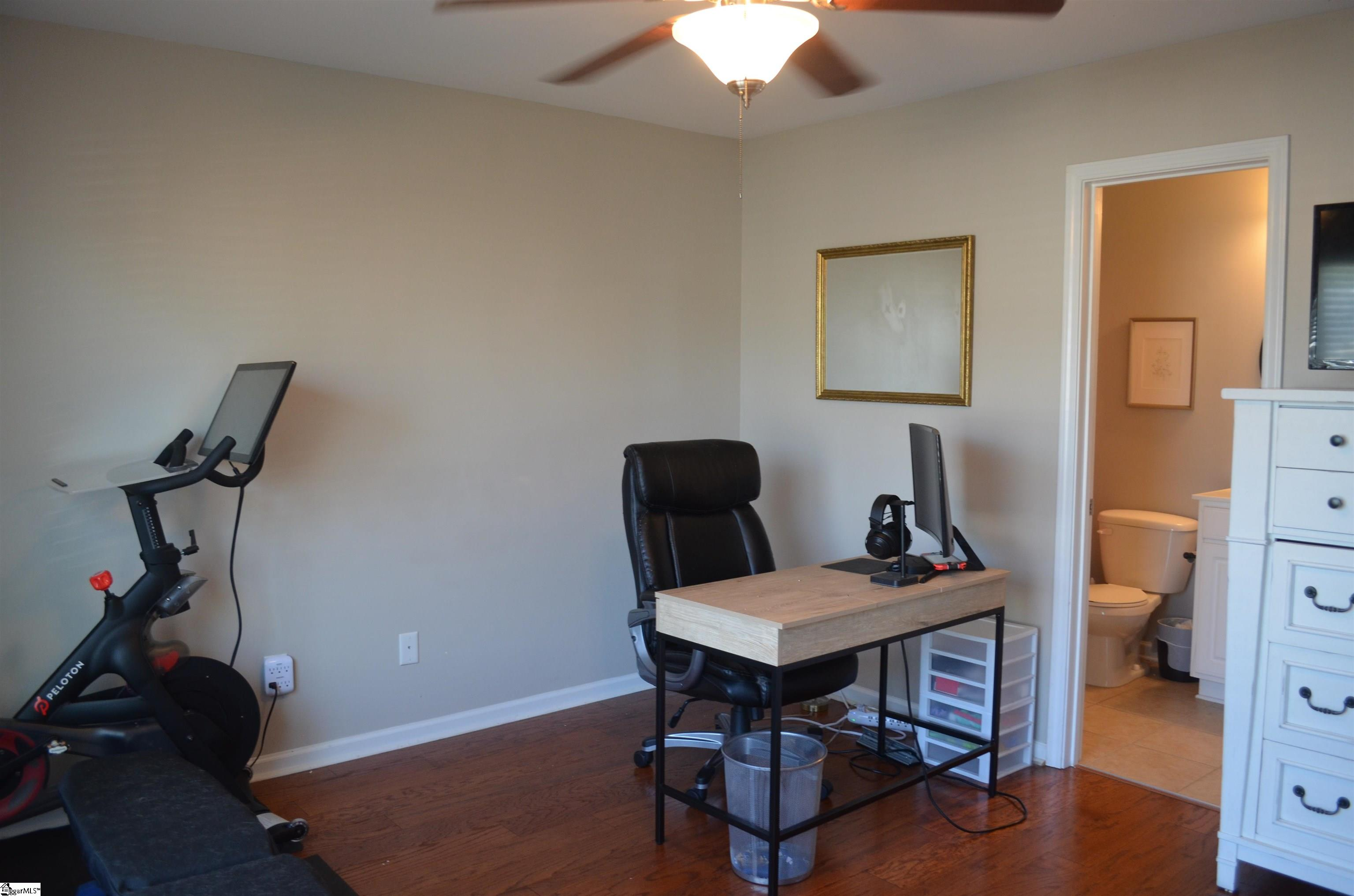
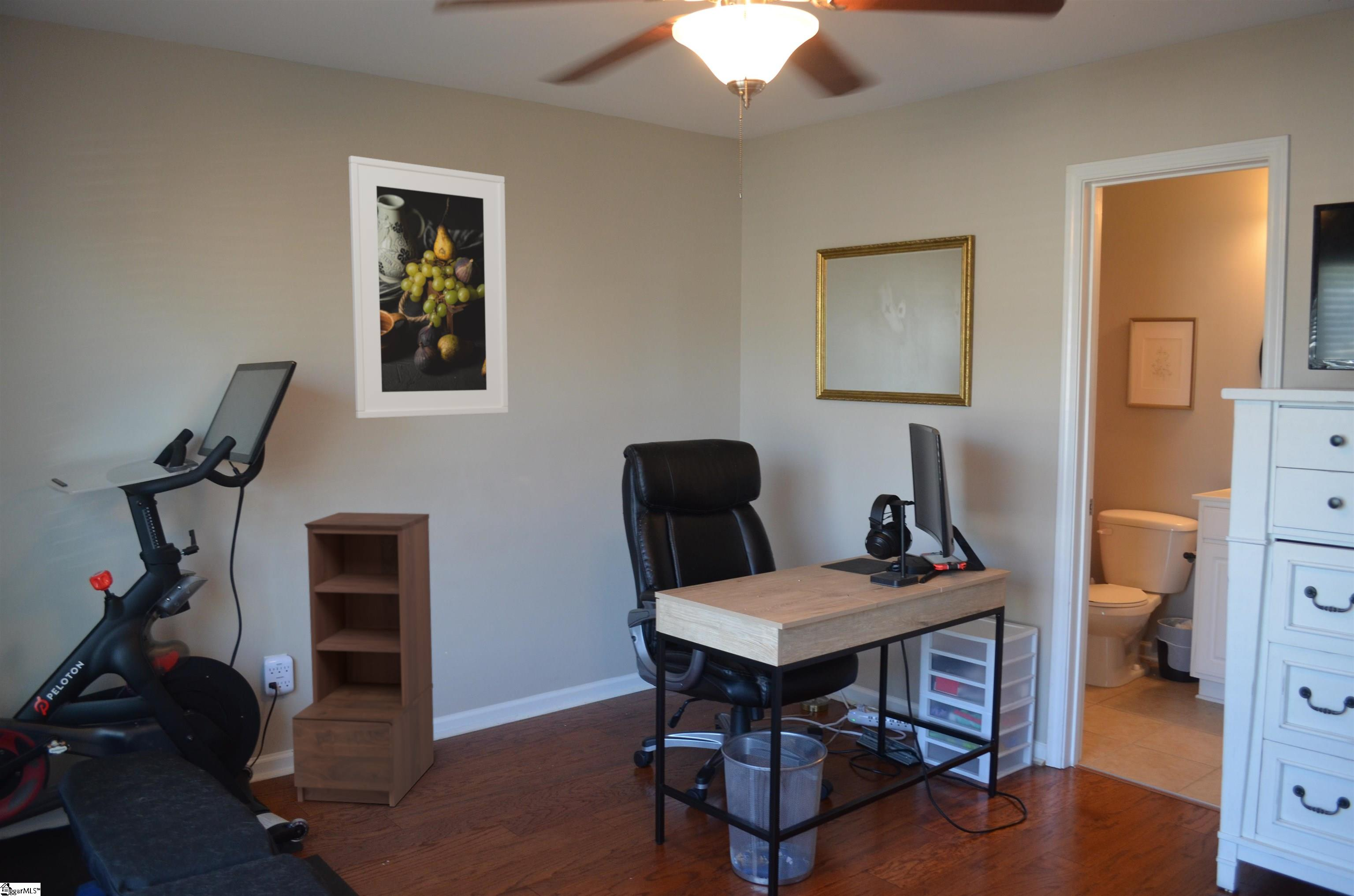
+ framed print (433, 292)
+ bookshelf (365, 653)
